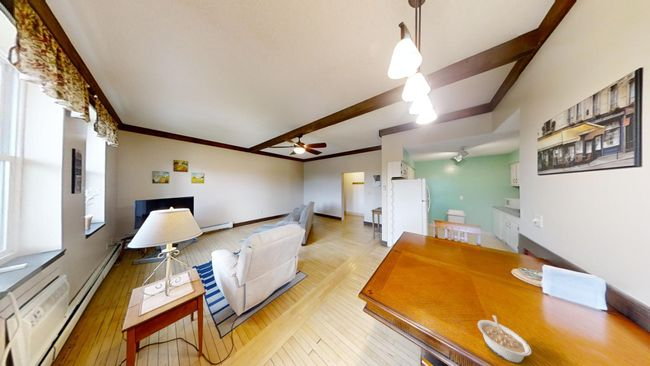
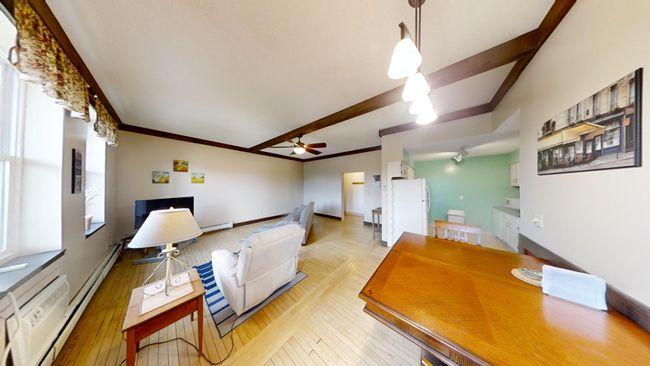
- legume (500, 339)
